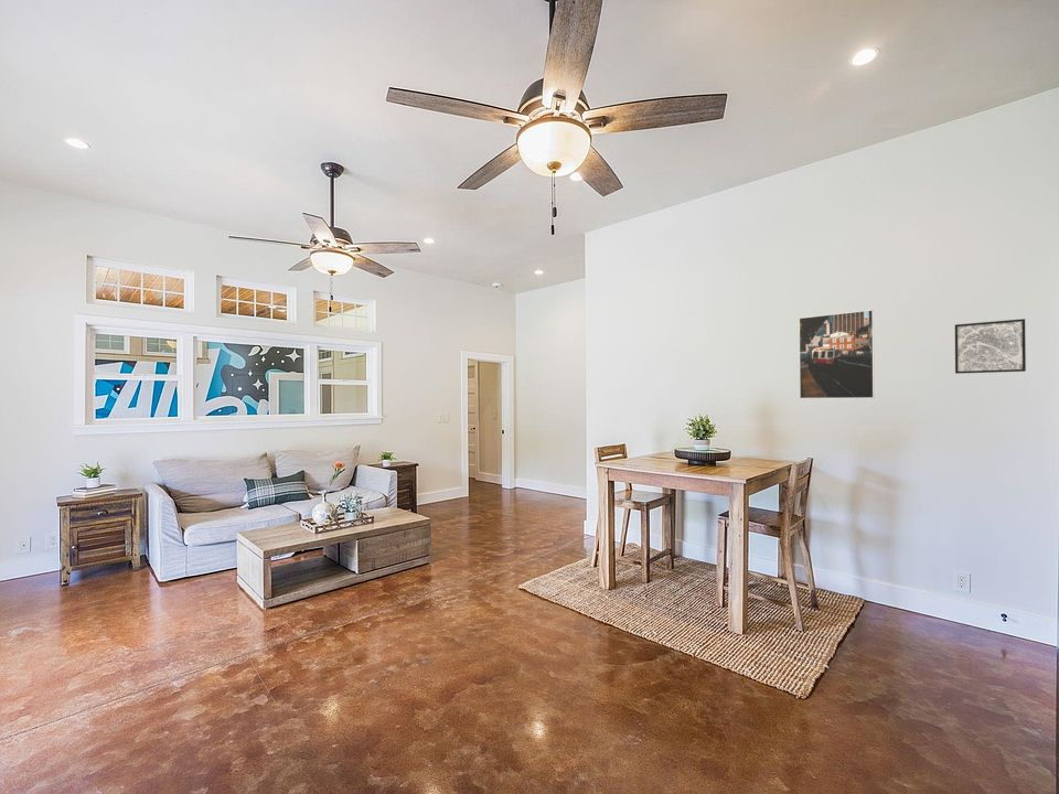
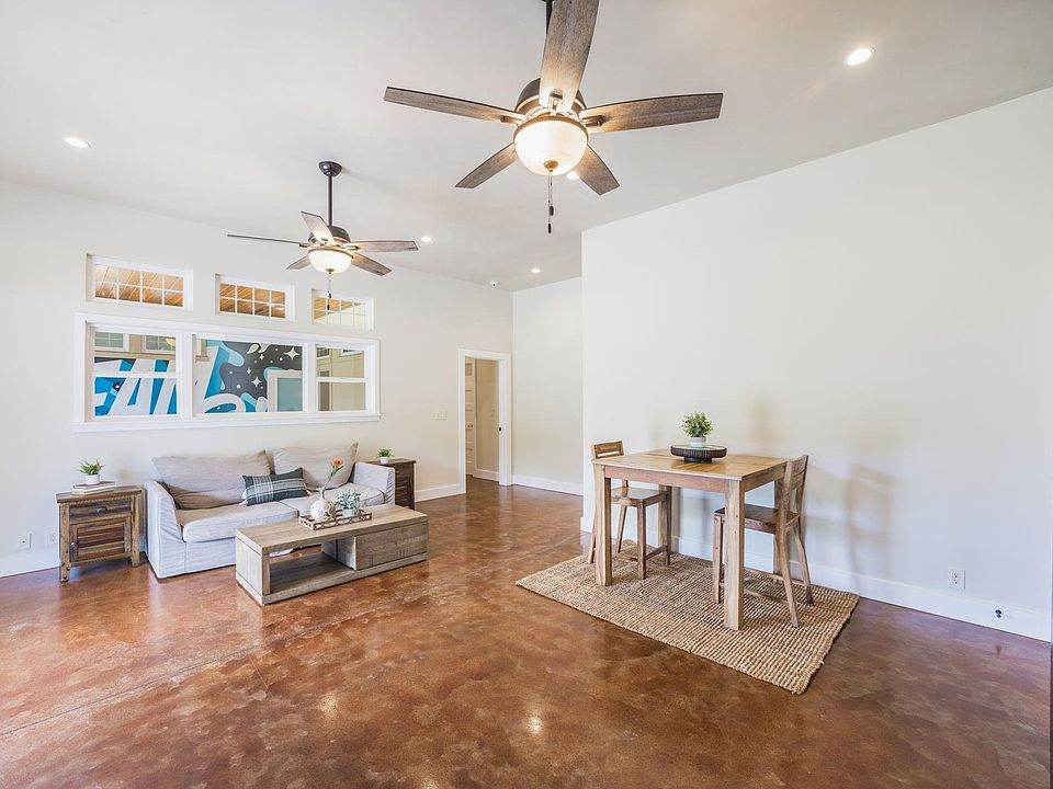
- wall art (988, 346)
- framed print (834, 356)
